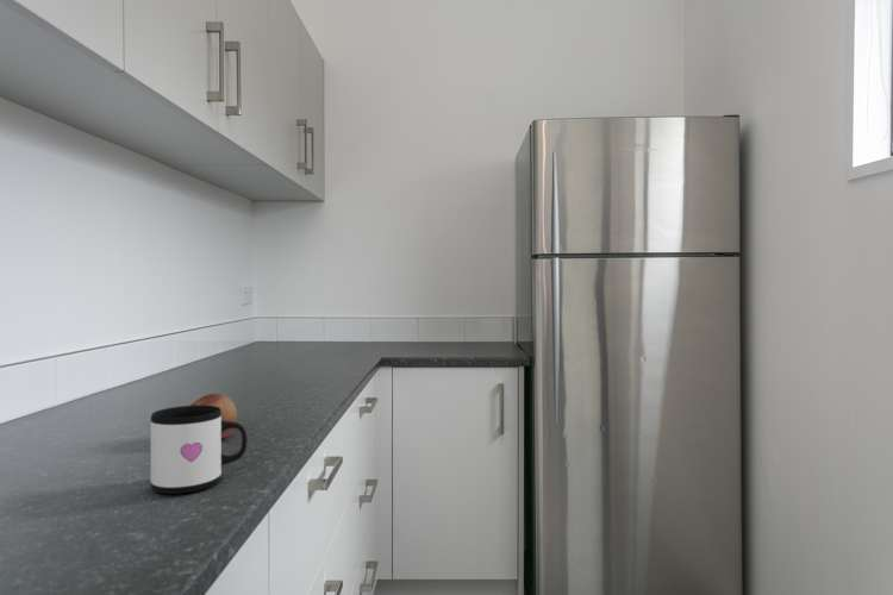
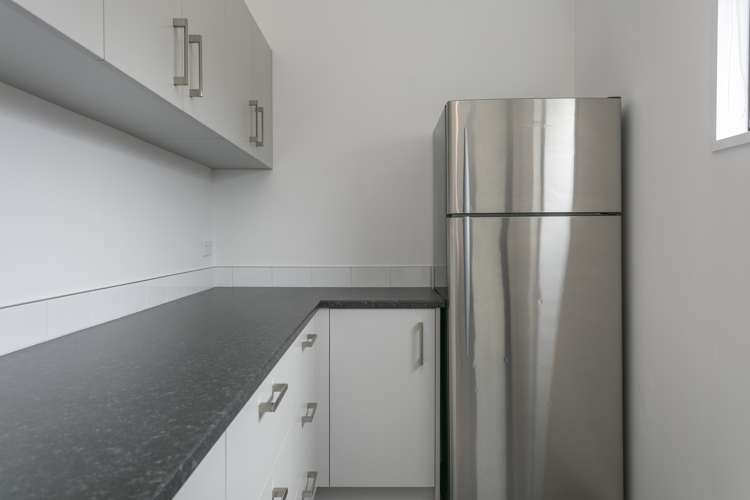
- mug (200, 445)
- apple (221, 416)
